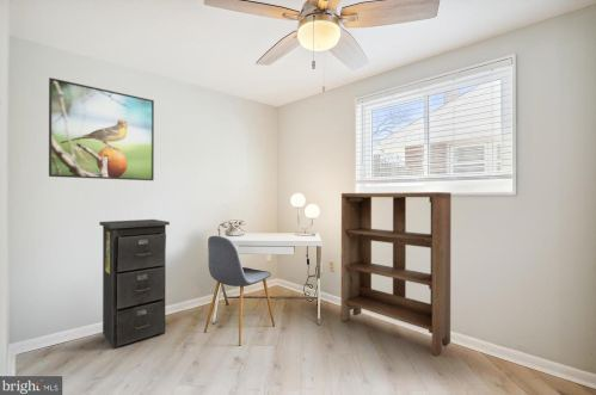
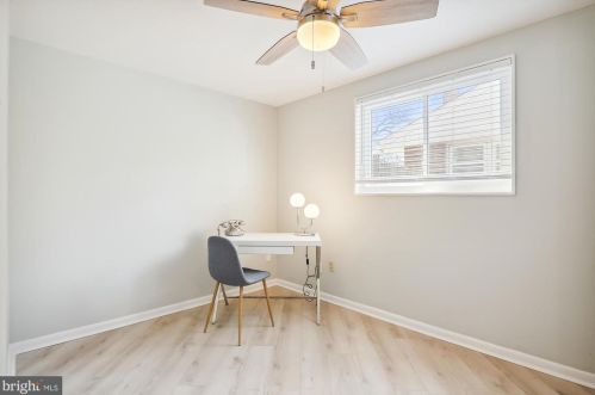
- bookshelf (393, 261)
- filing cabinet (135, 278)
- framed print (106, 134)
